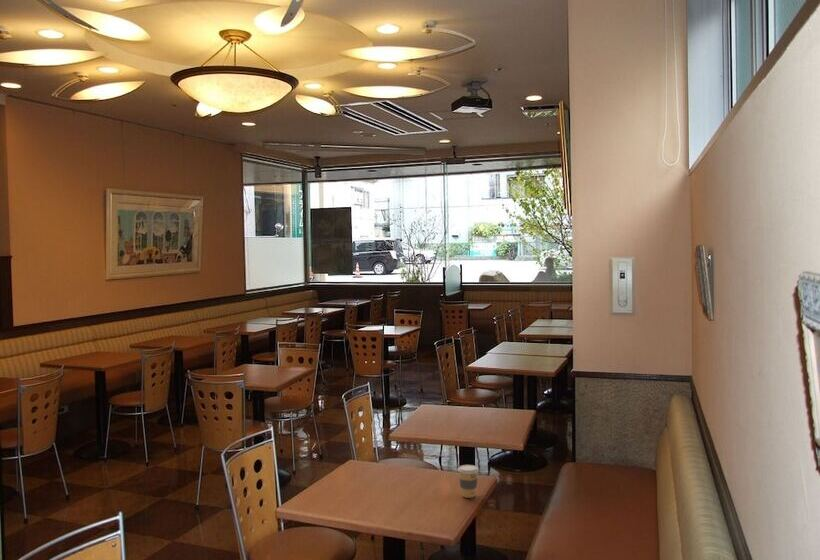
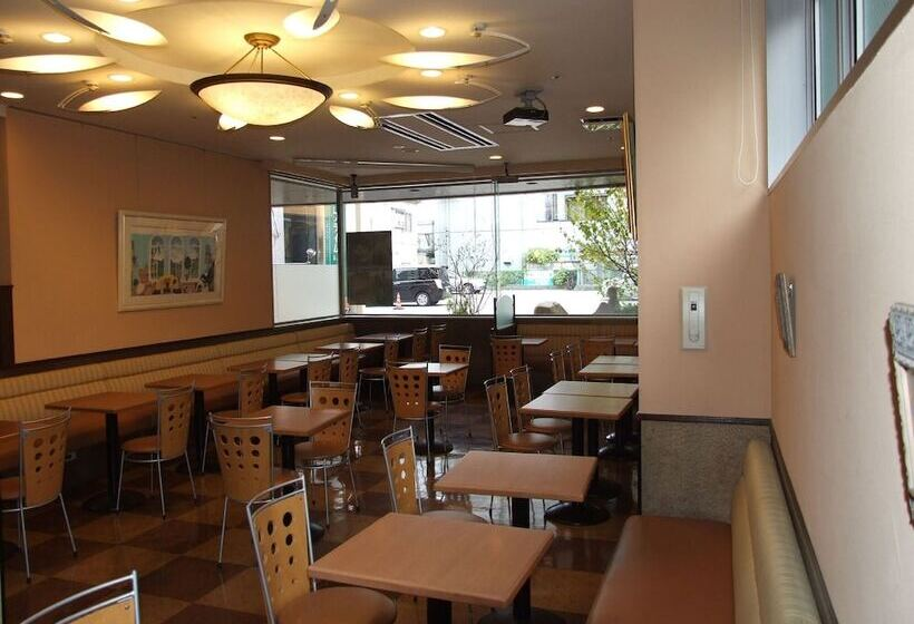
- coffee cup (468, 481)
